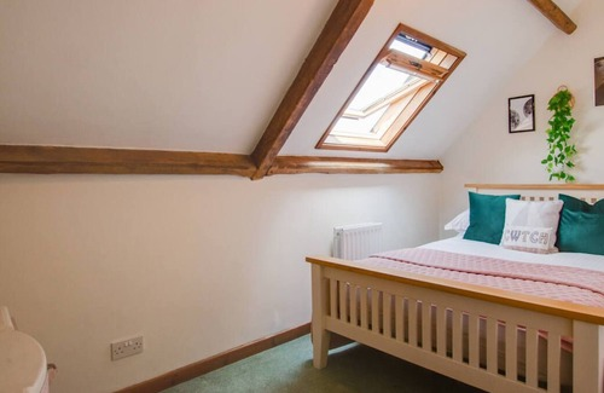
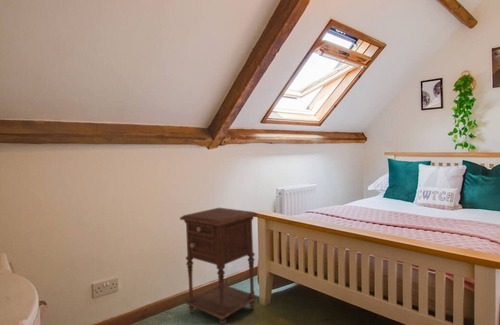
+ nightstand (220, 262)
